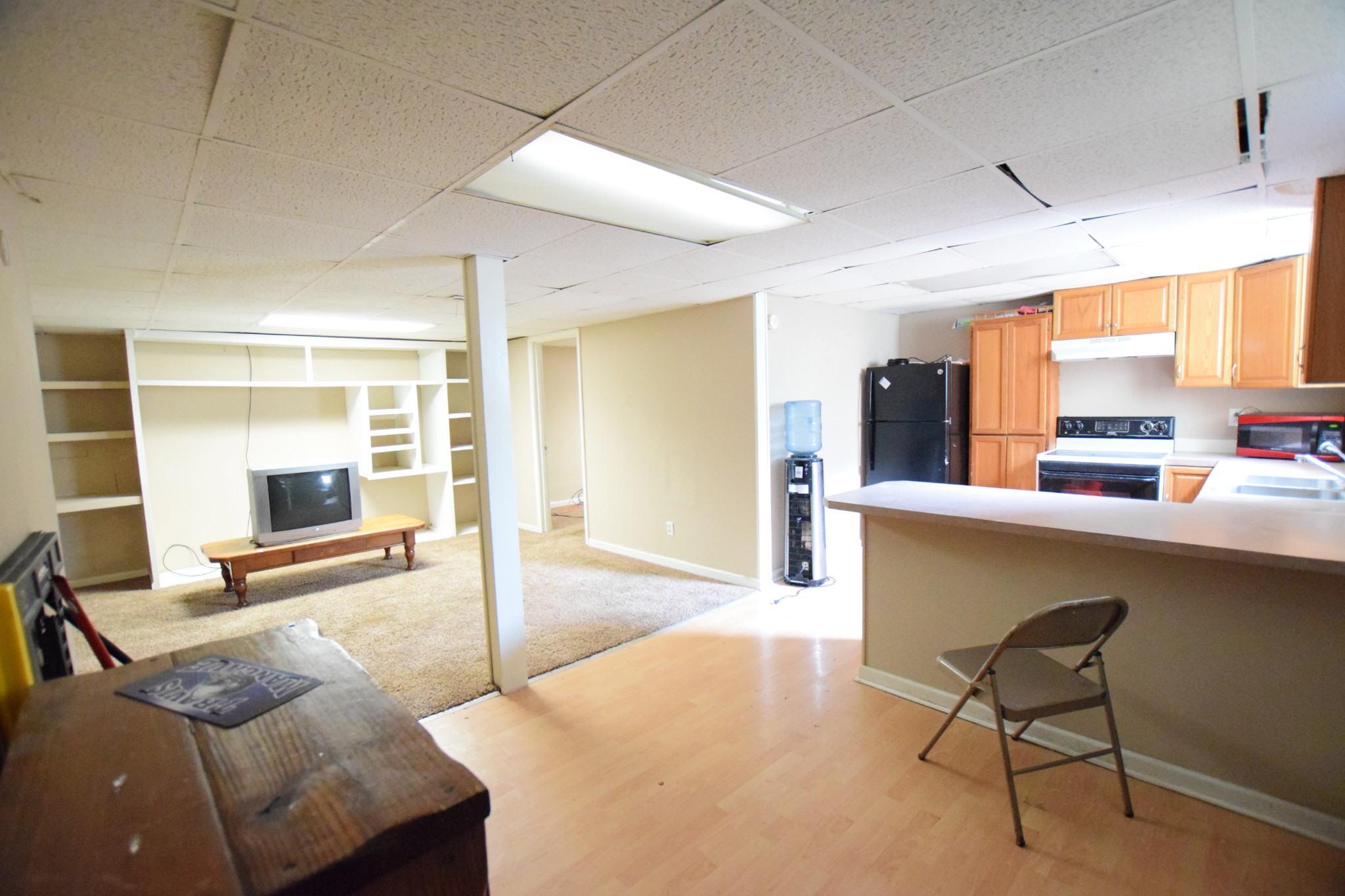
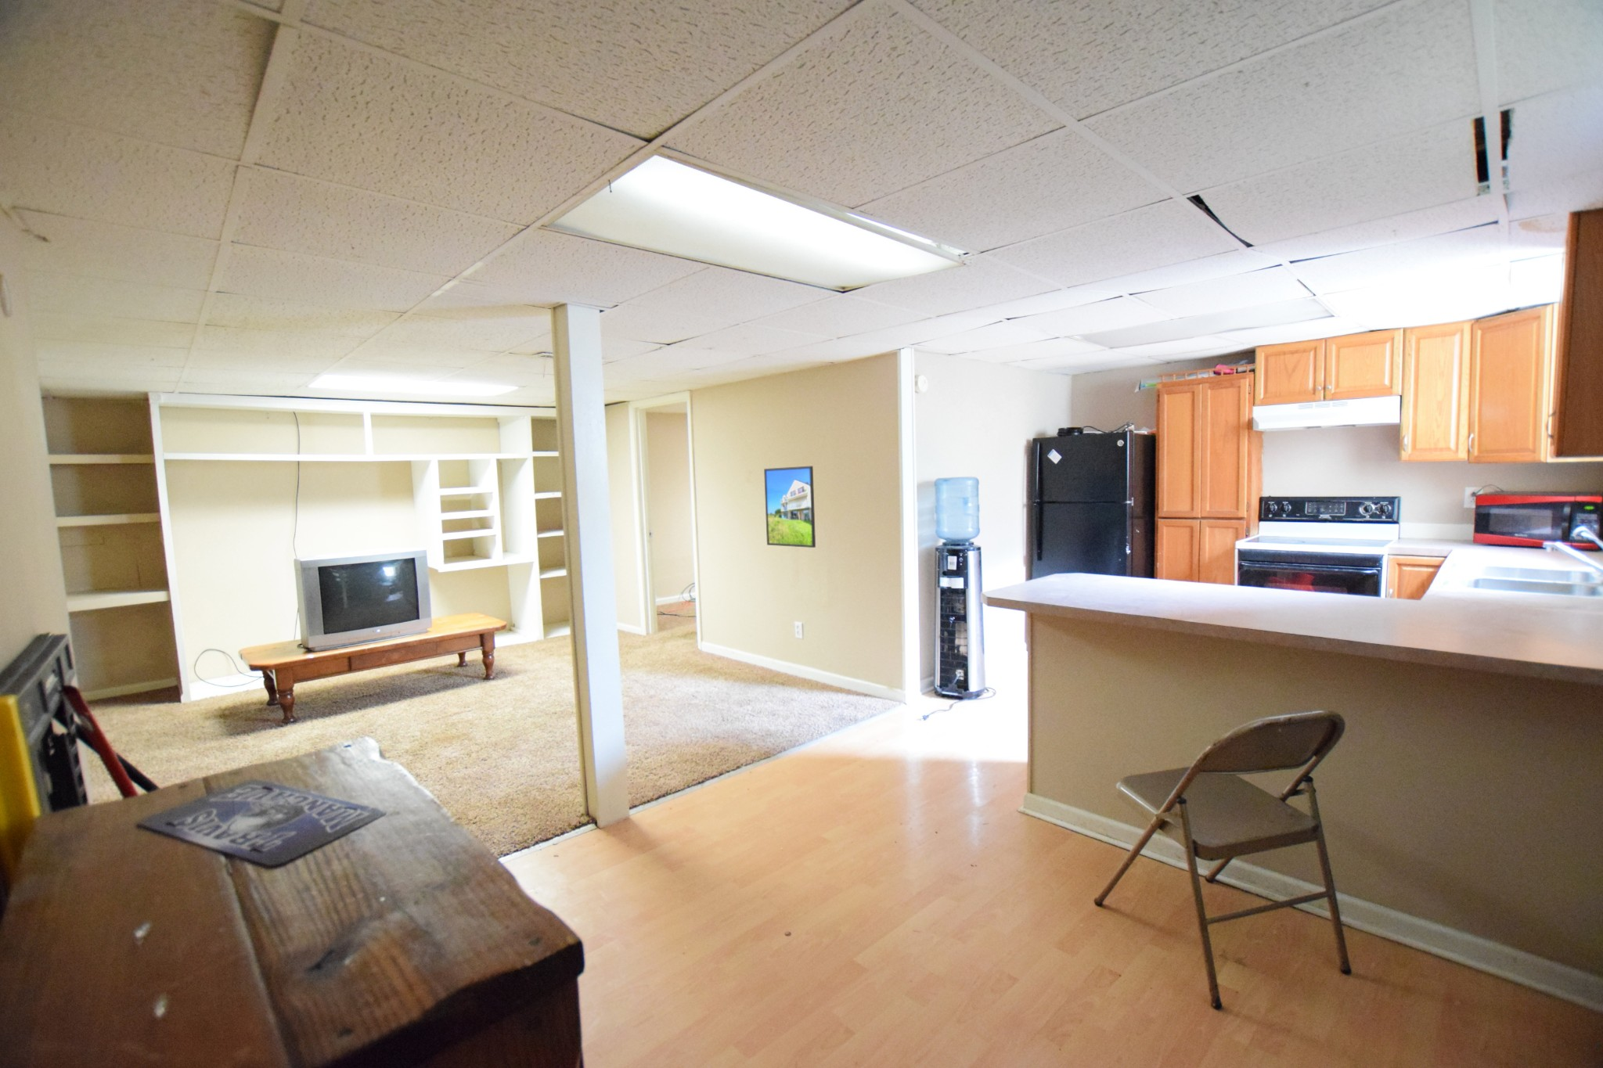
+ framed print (789, 507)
